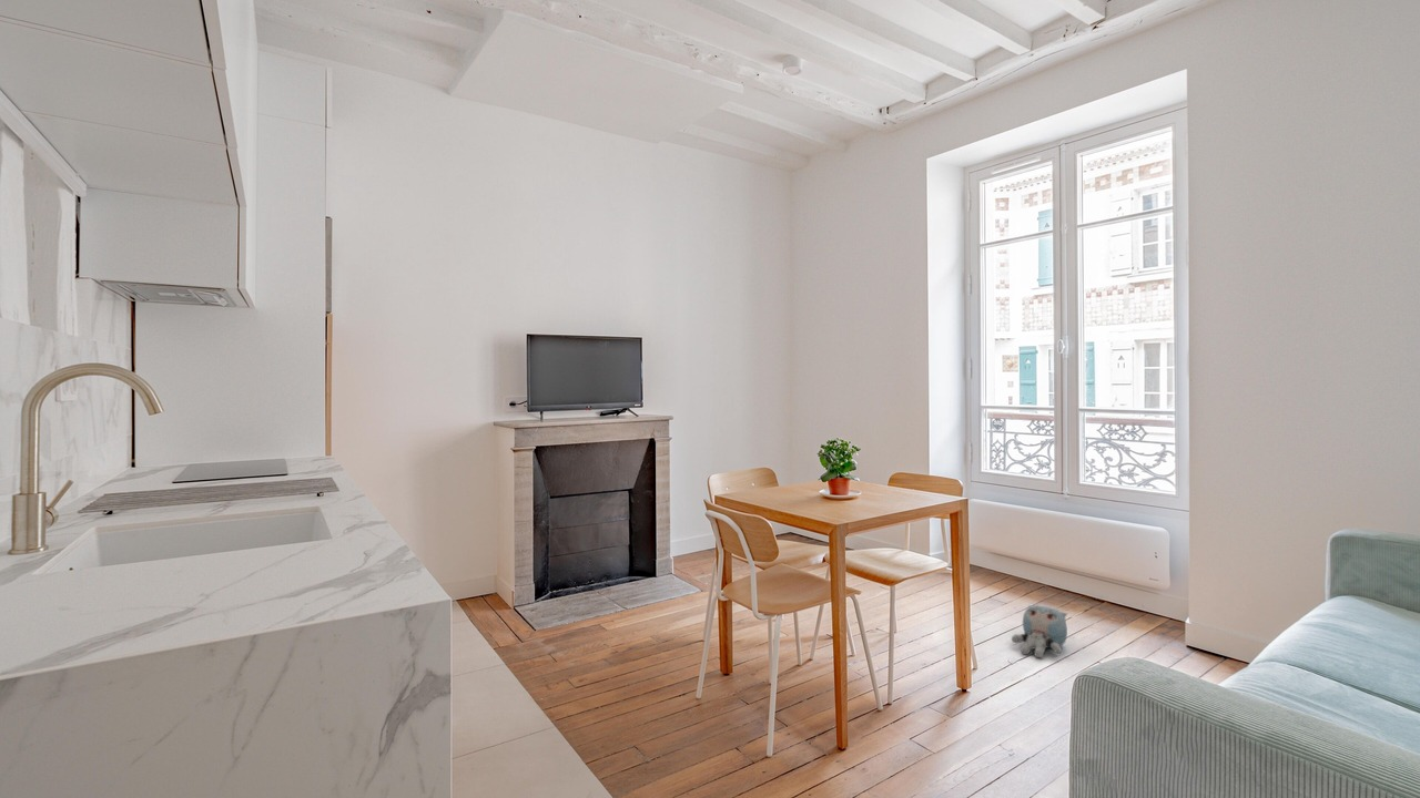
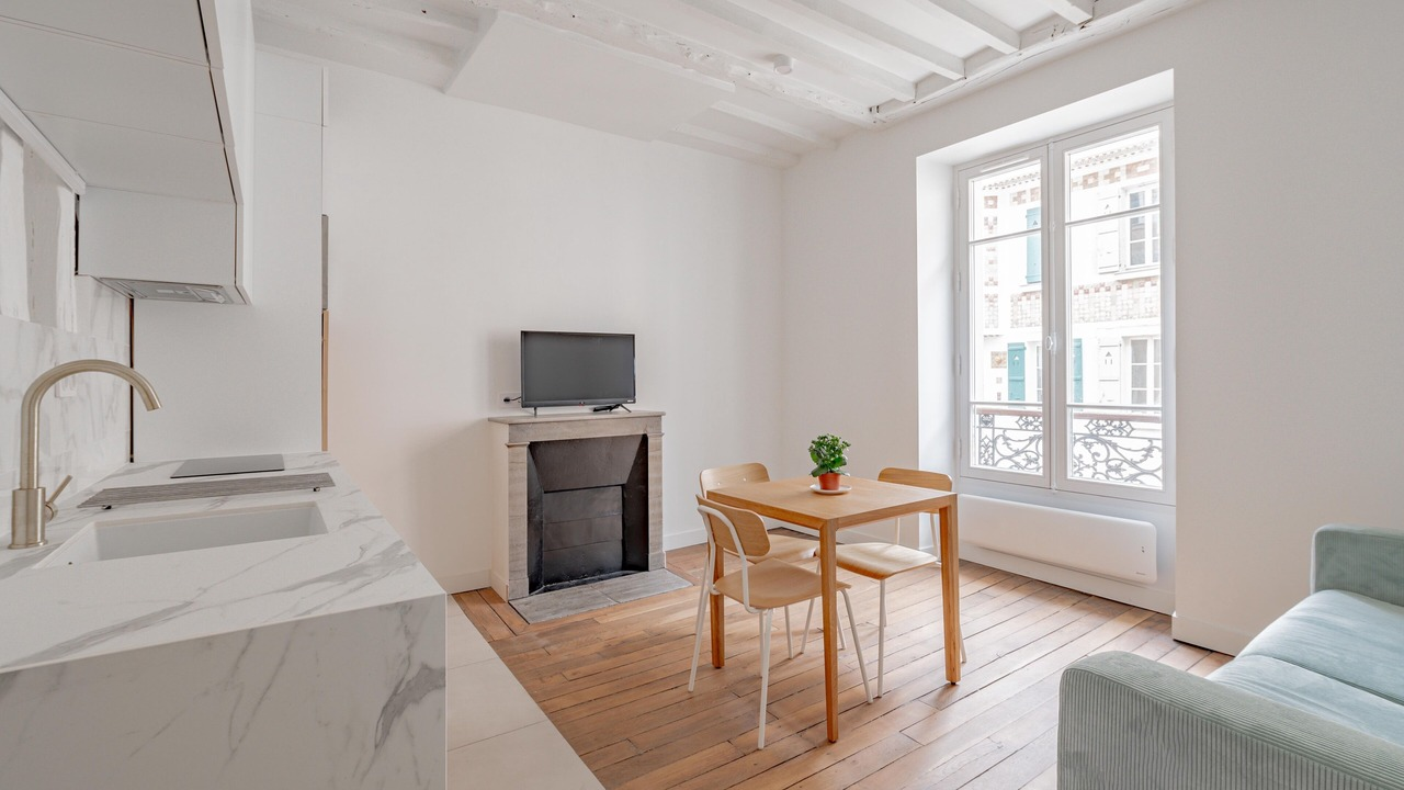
- plush toy (1041, 628)
